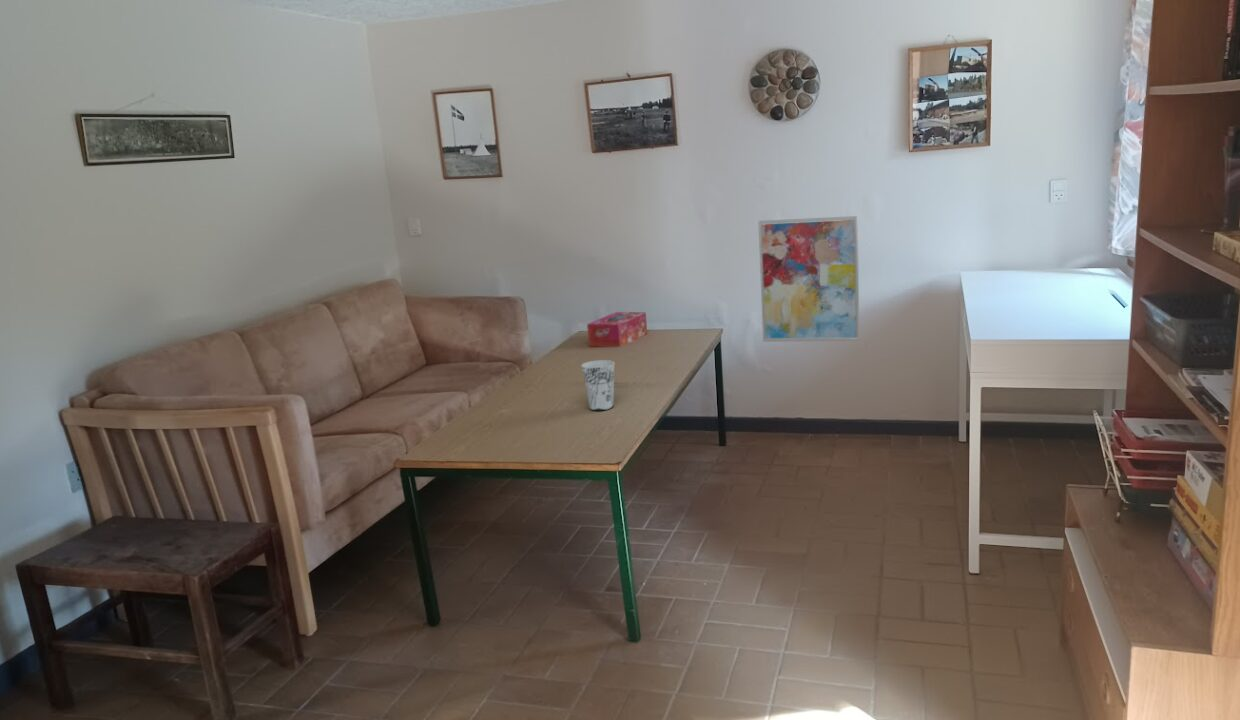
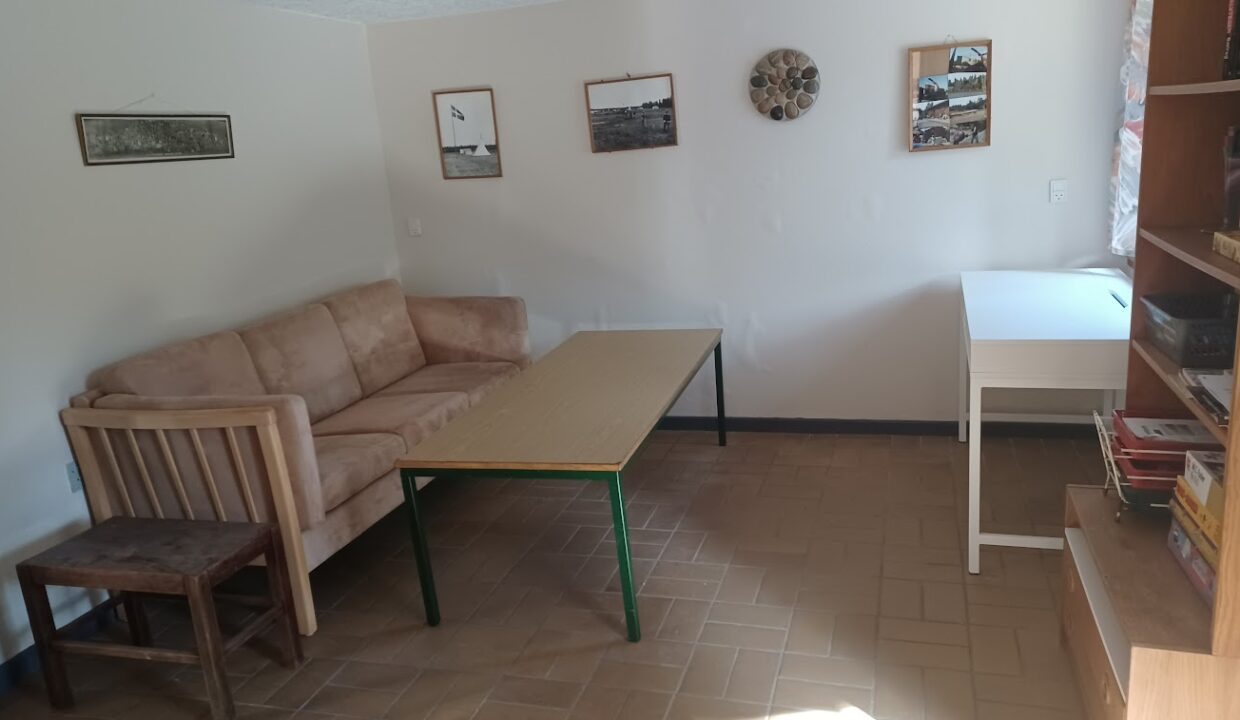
- cup (599, 385)
- tissue box (617, 328)
- wall art (809, 280)
